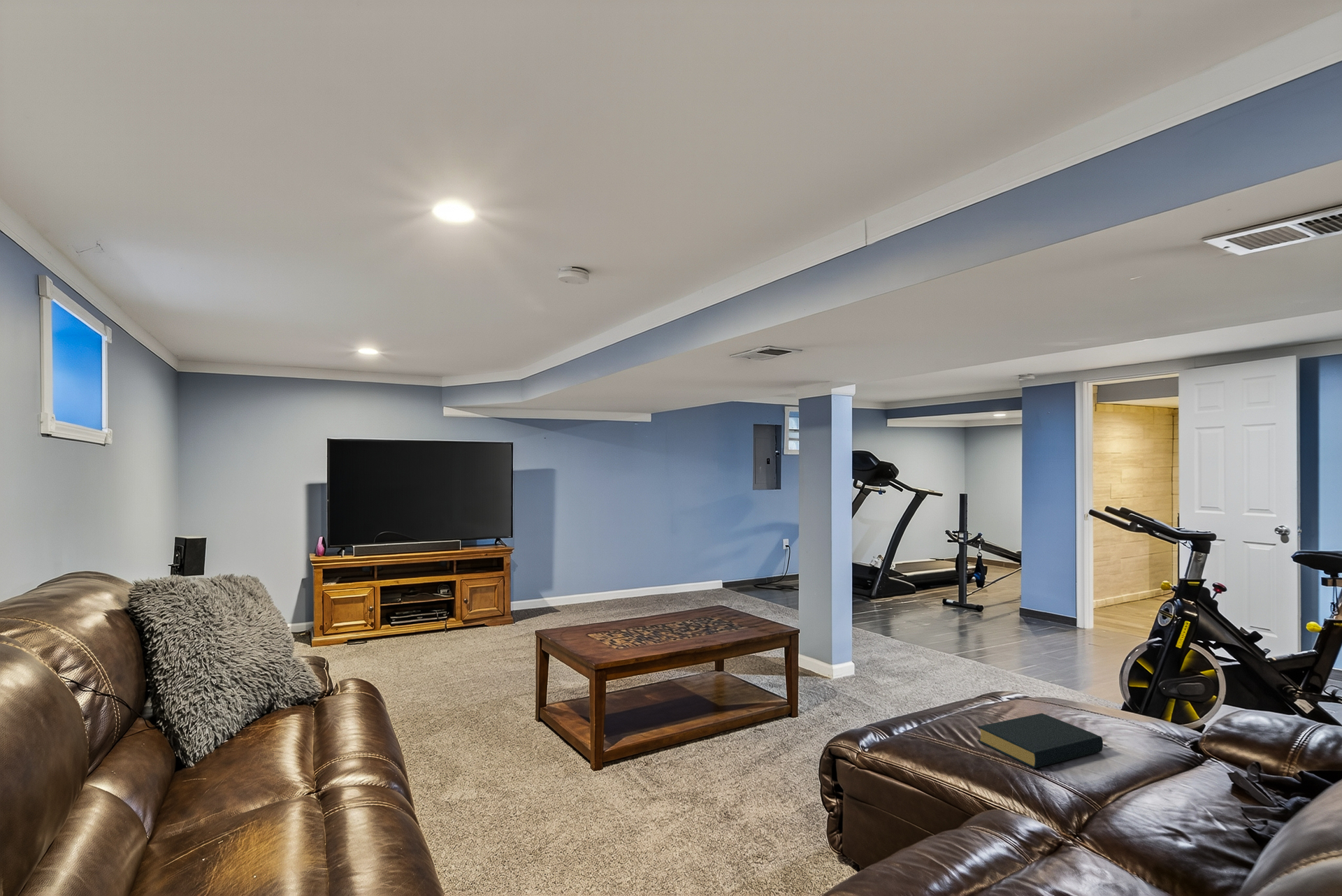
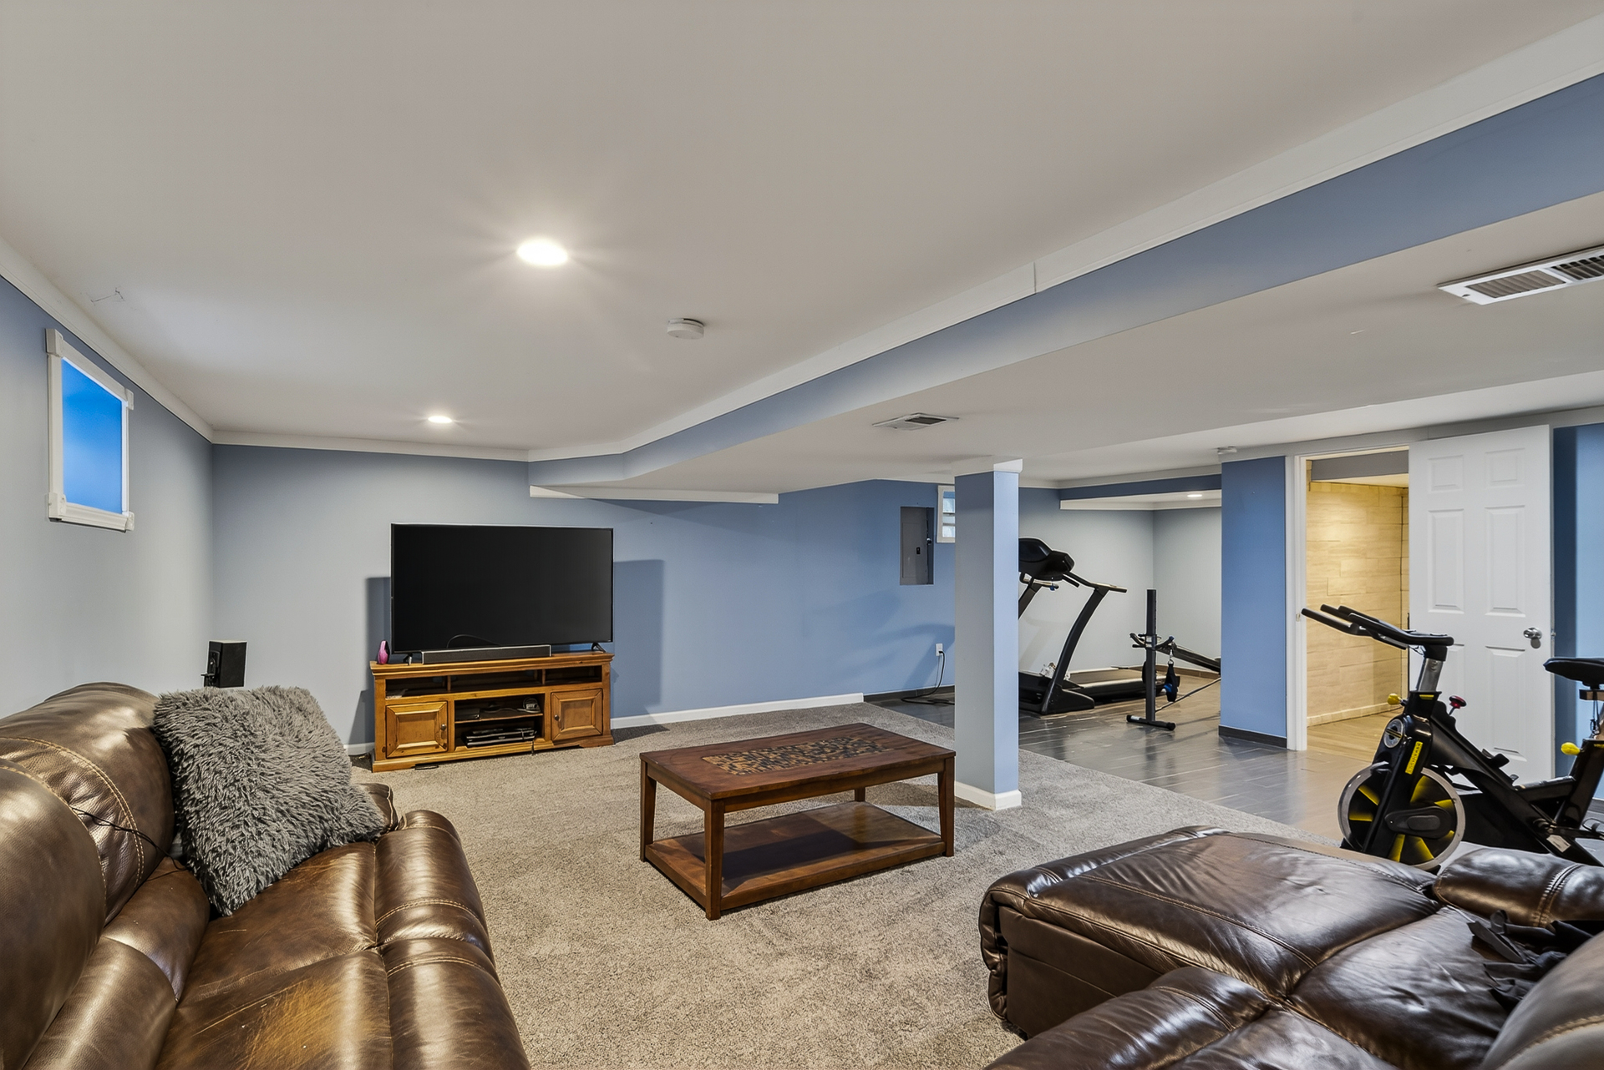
- hardback book (1039, 739)
